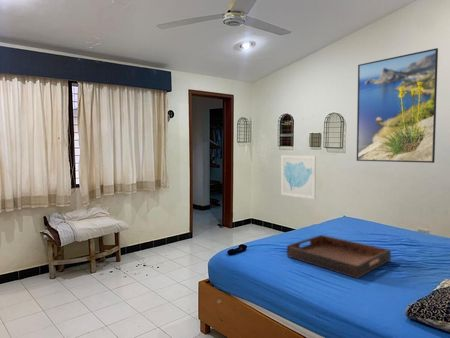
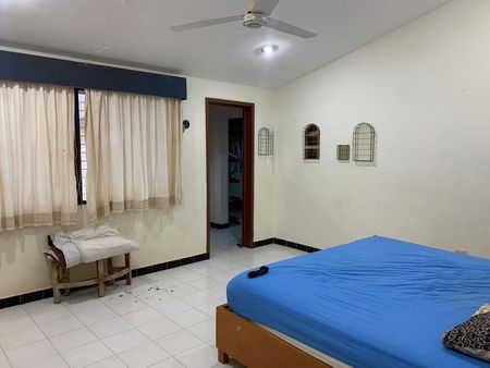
- serving tray (336, 253)
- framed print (393, 110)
- wall art (297, 176)
